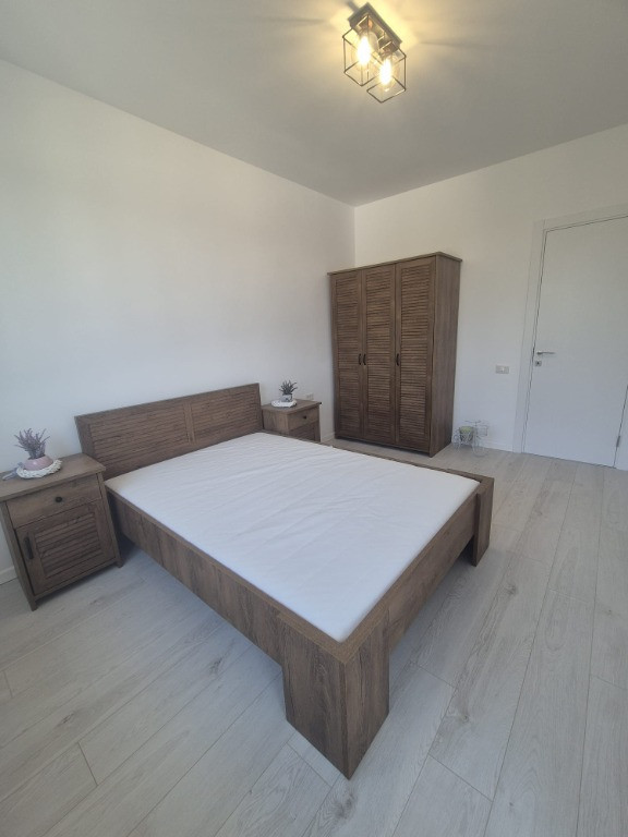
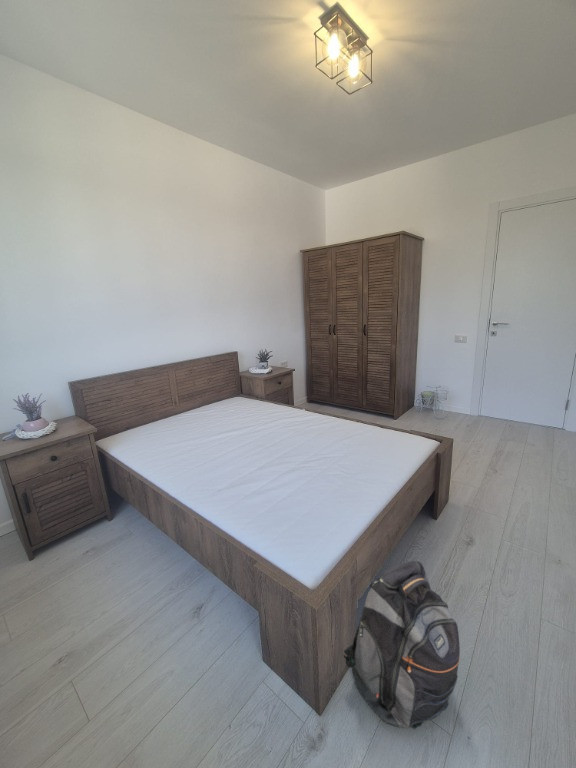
+ backpack (402, 627)
